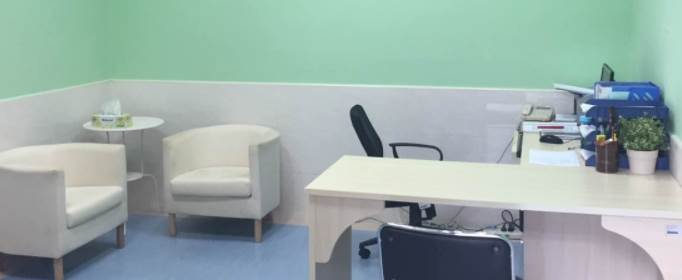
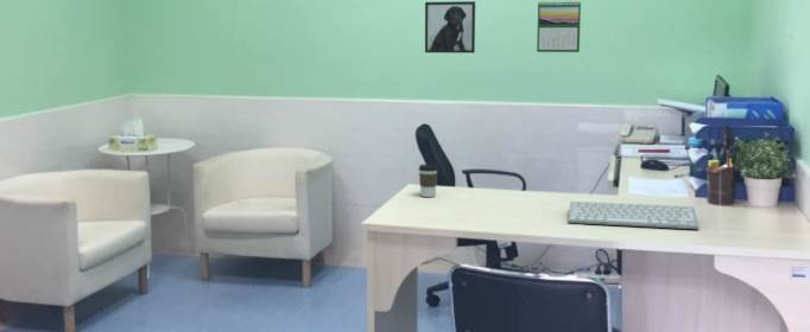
+ calendar (558, 26)
+ computer keyboard (631, 213)
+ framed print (449, 27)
+ coffee cup (428, 180)
